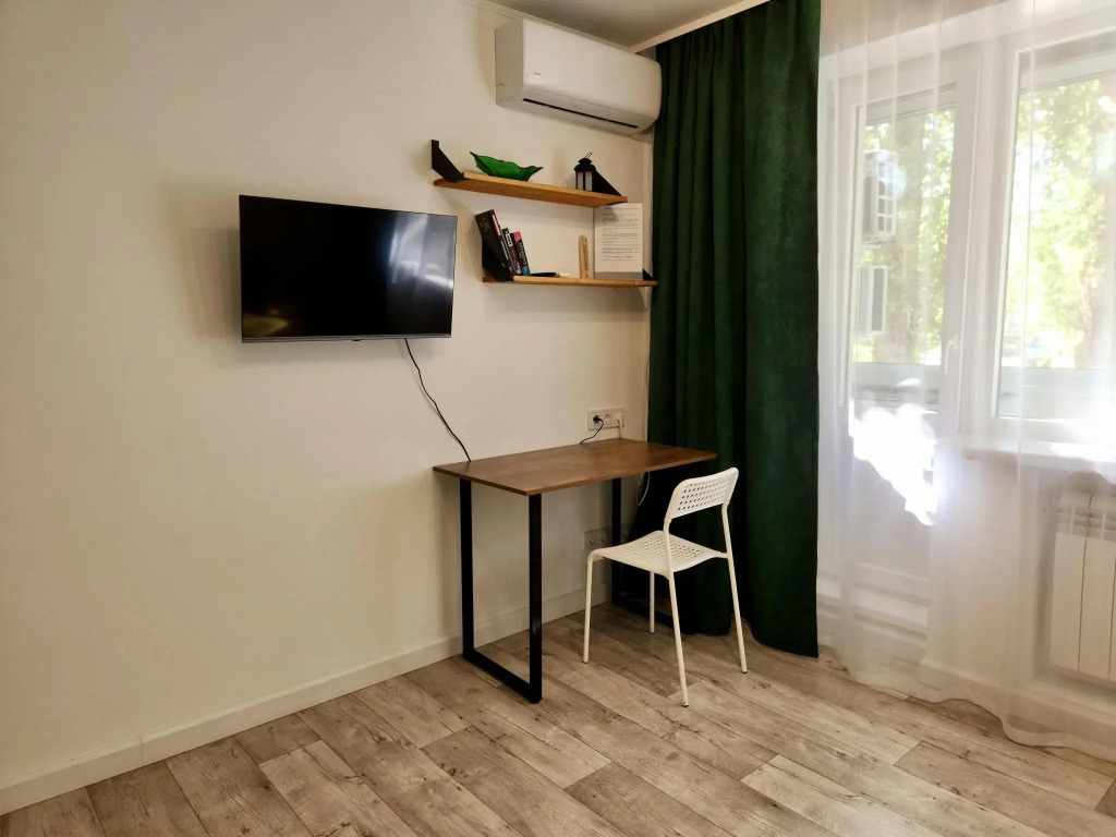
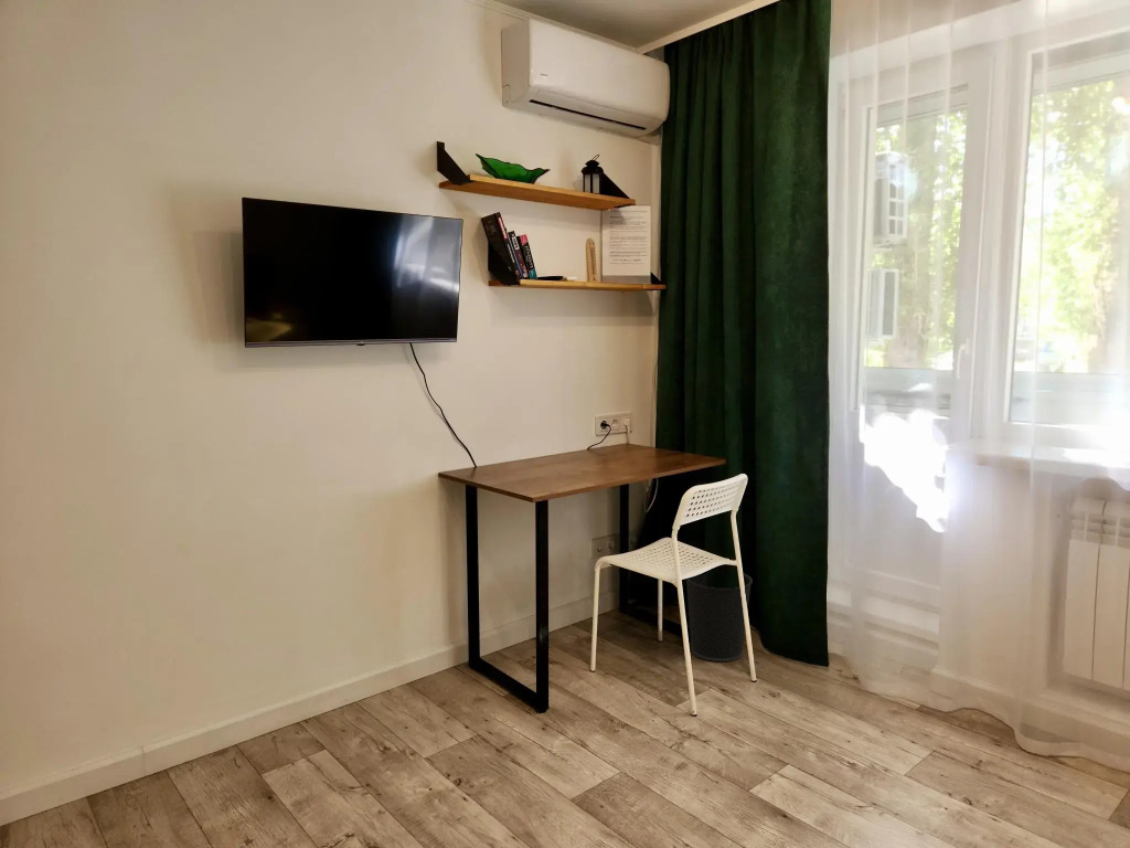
+ wastebasket (717, 614)
